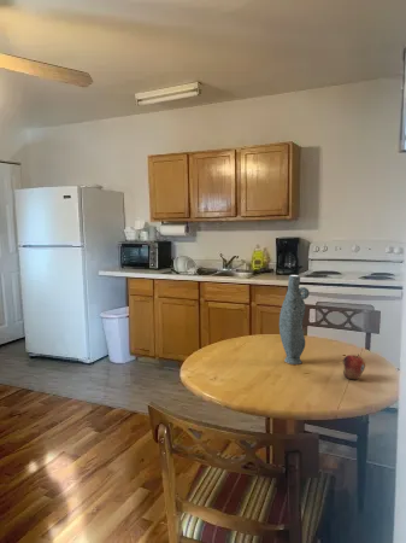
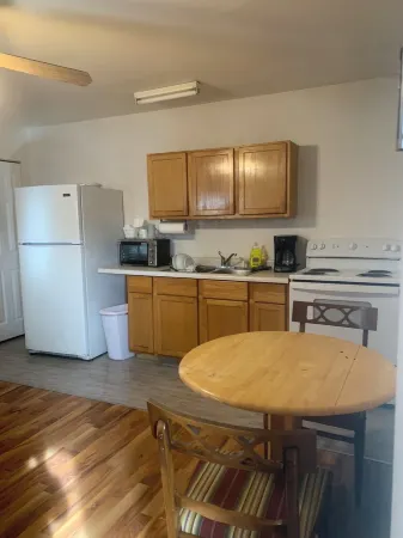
- vase (293, 319)
- fruit (353, 364)
